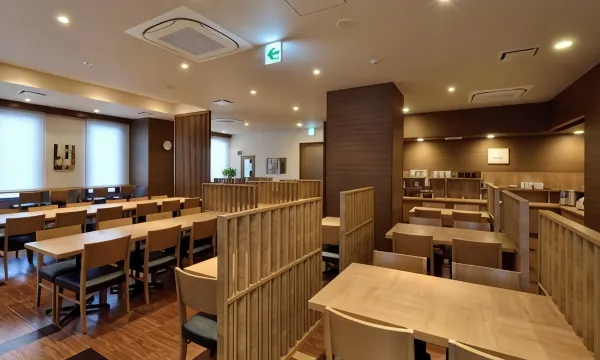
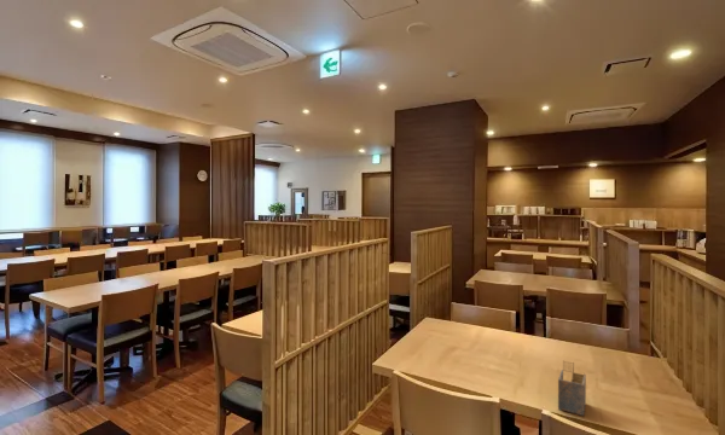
+ napkin holder (572, 385)
